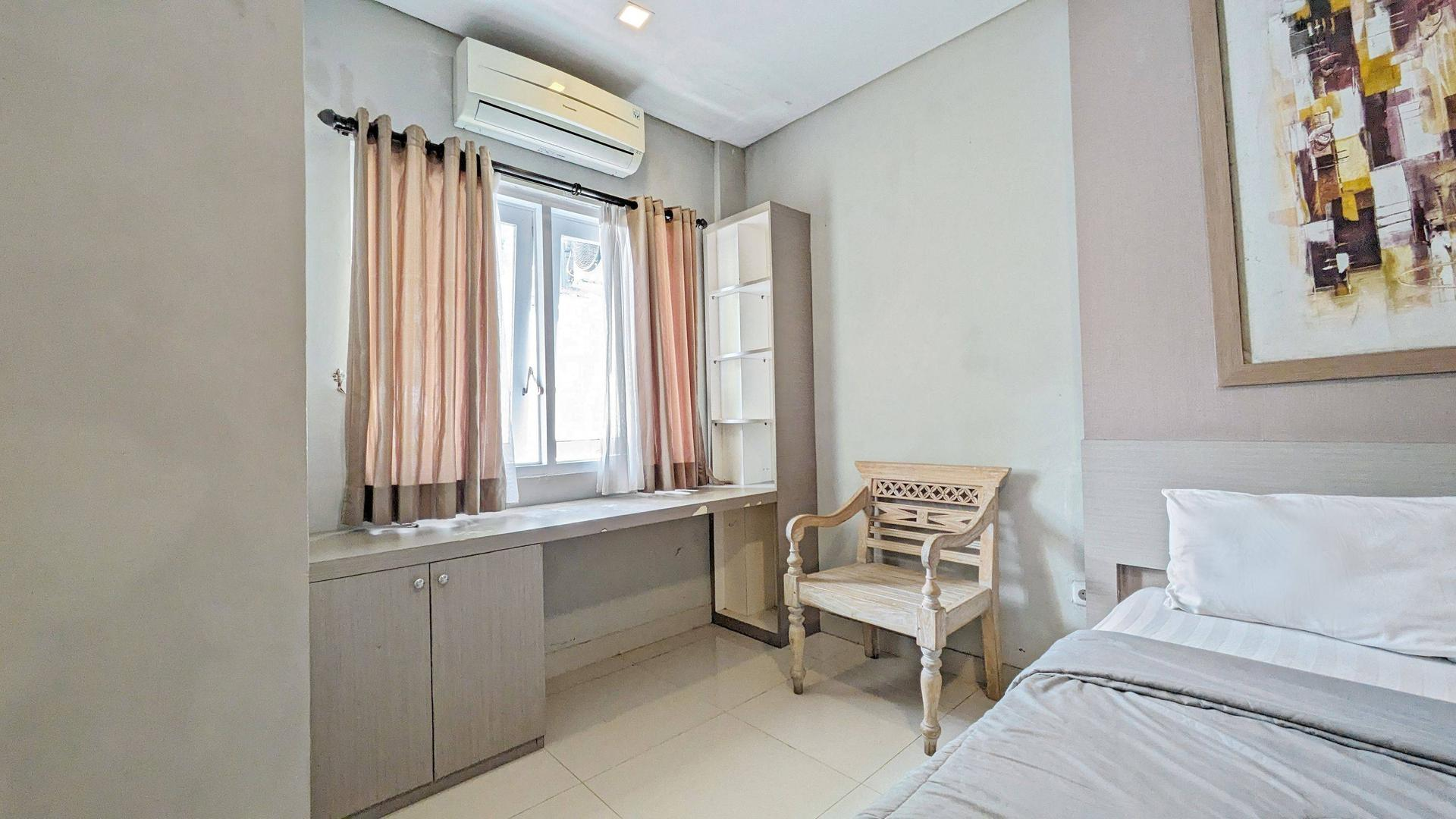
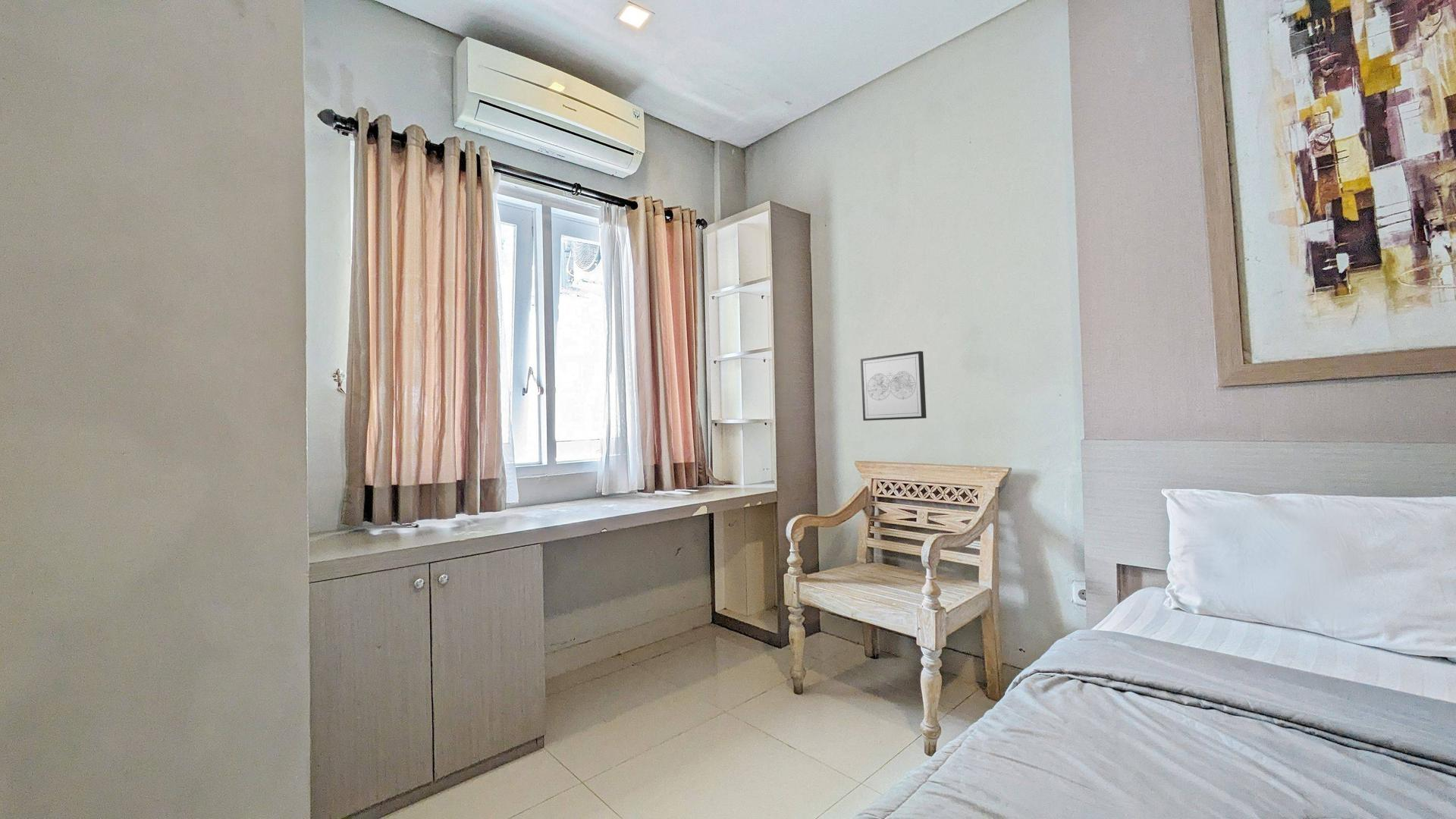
+ wall art (892, 387)
